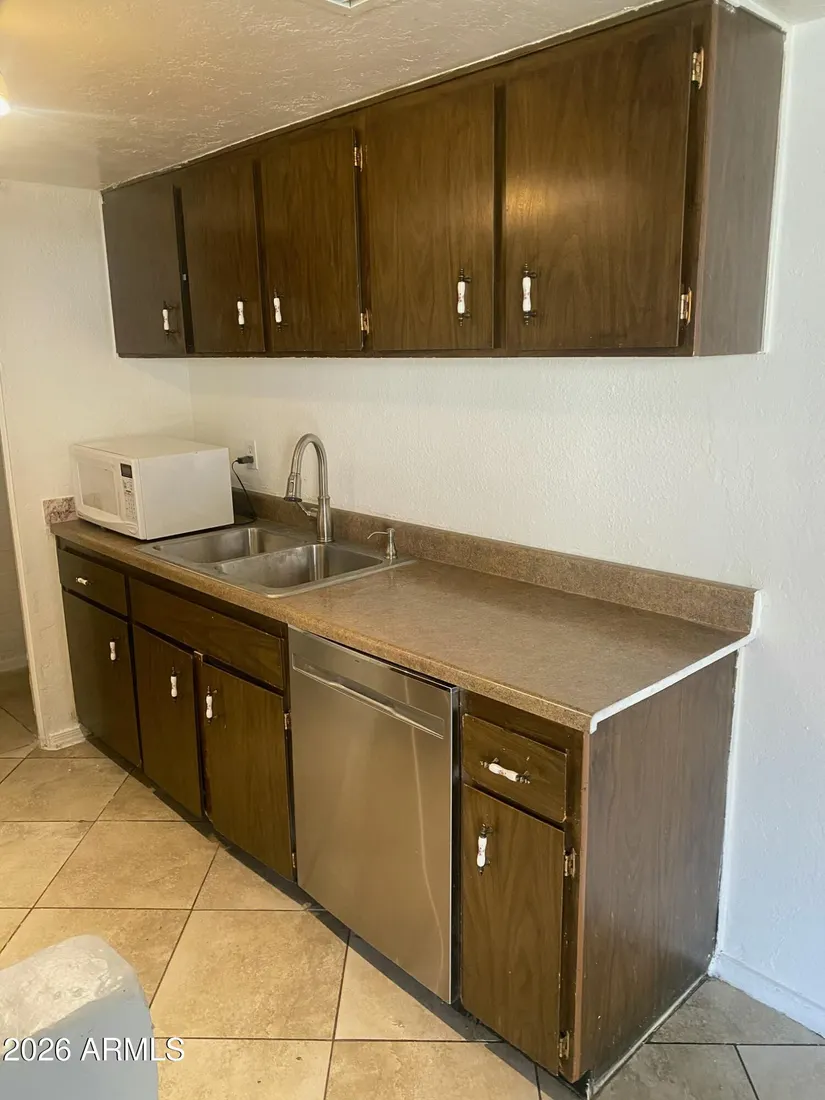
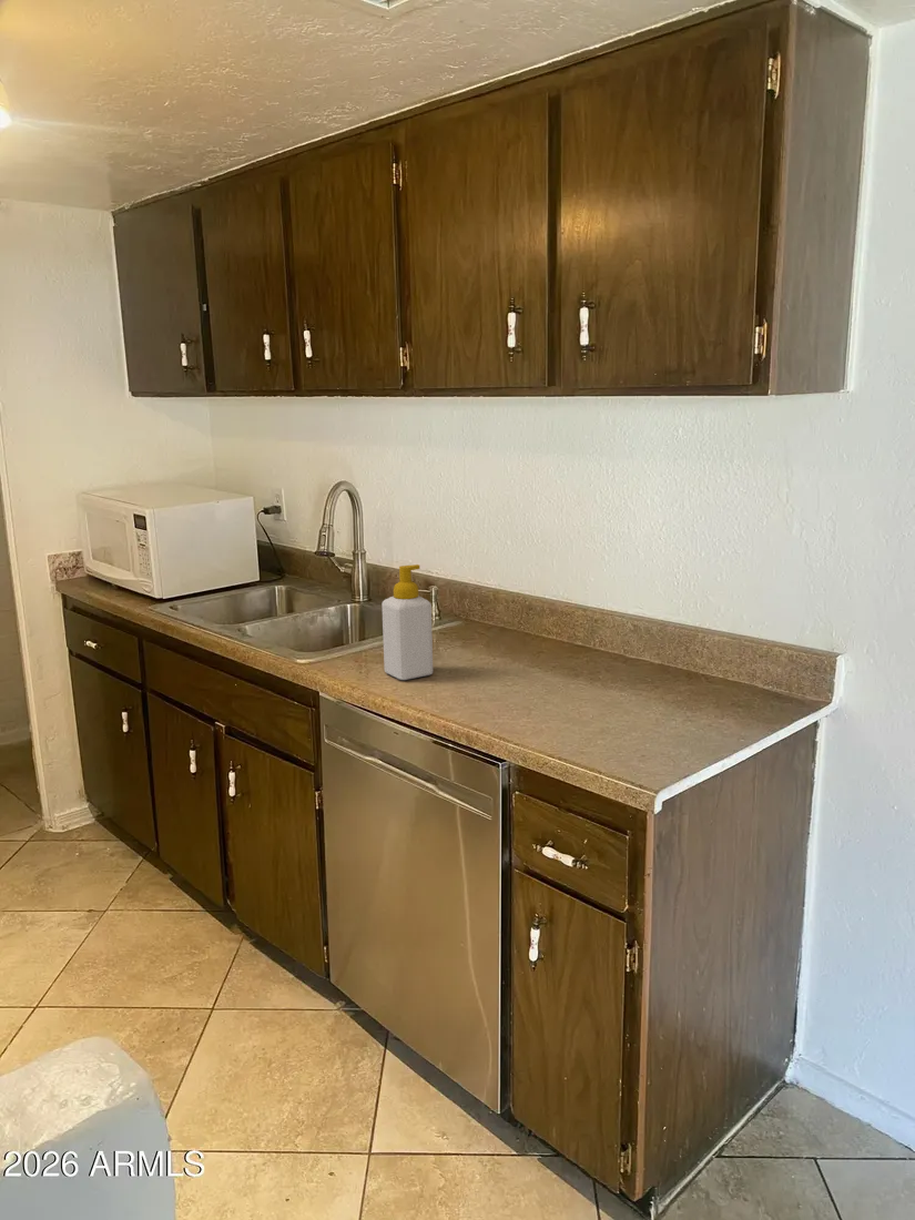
+ soap bottle (406, 620)
